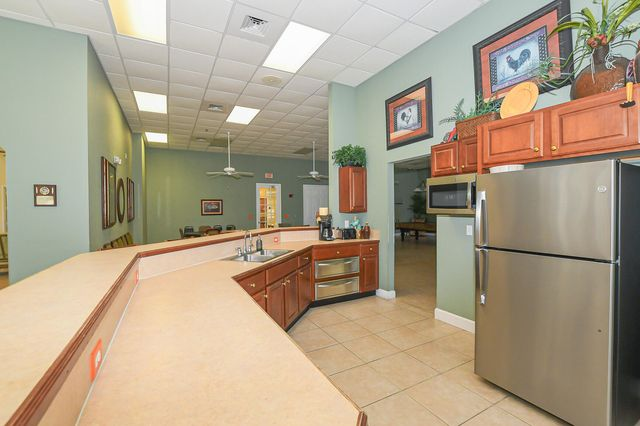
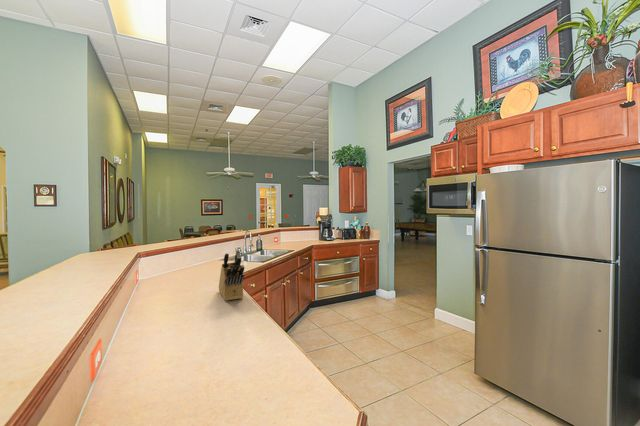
+ knife block (231, 272)
